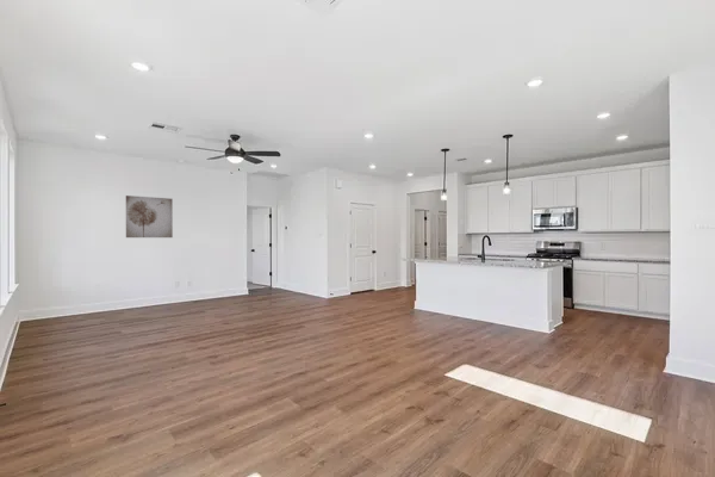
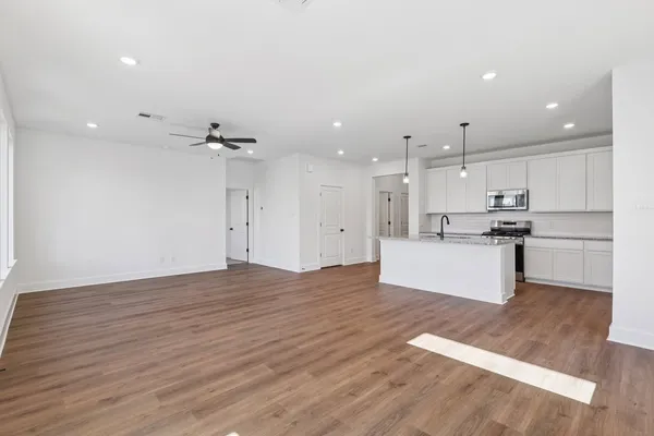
- wall art (149, 217)
